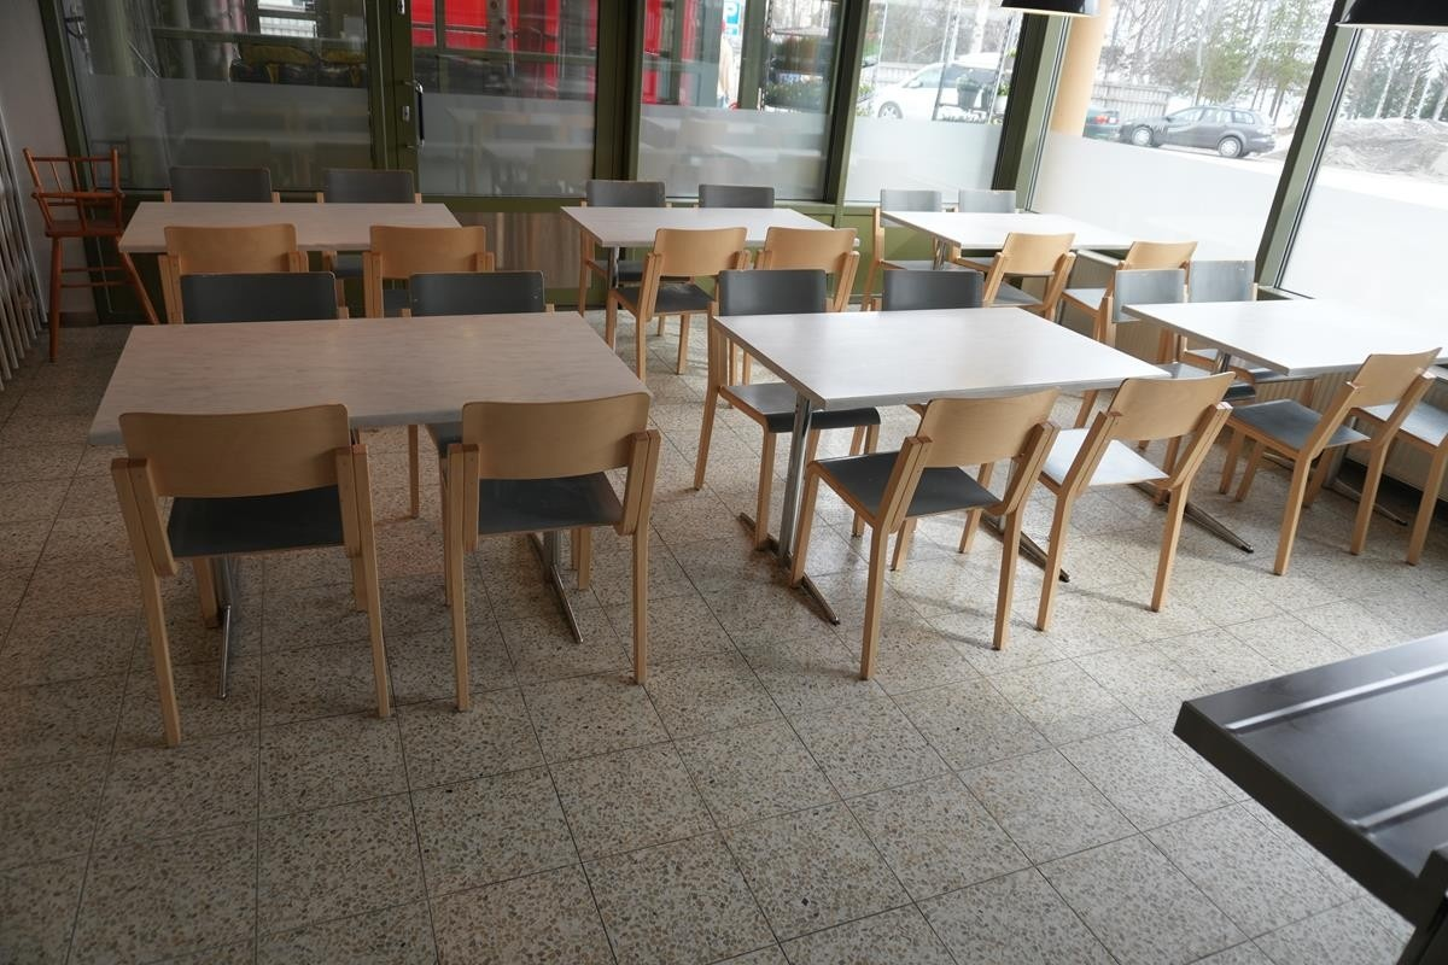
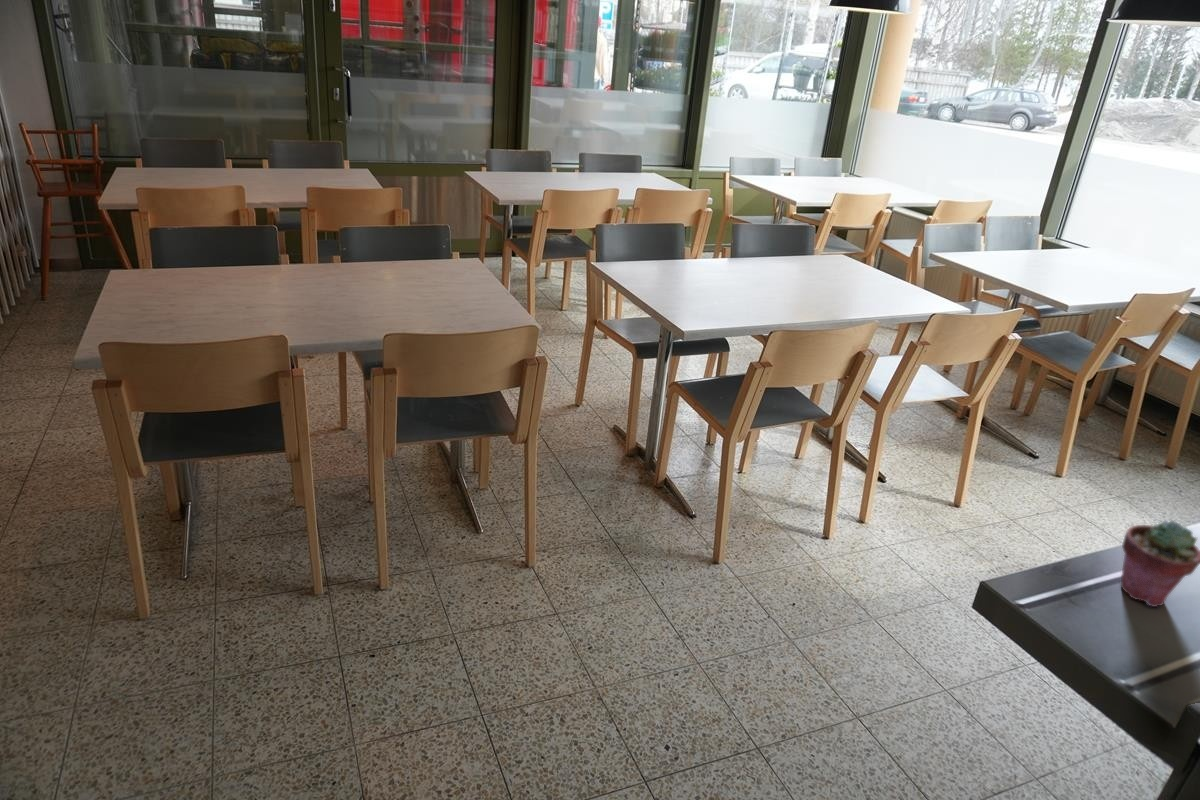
+ potted succulent (1157, 557)
